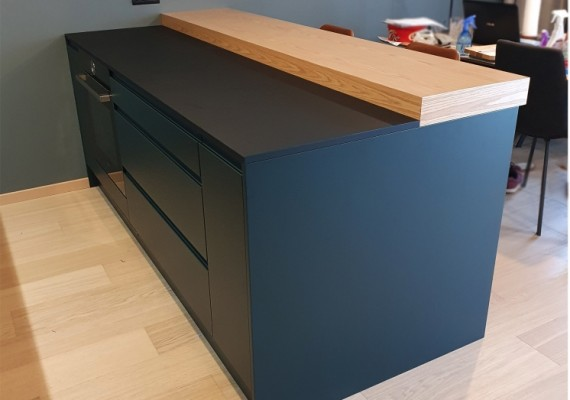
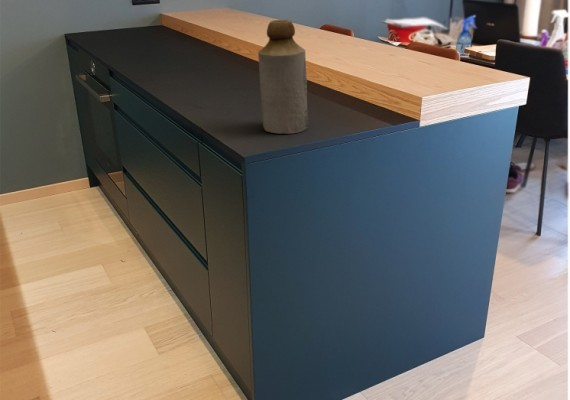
+ bottle (283, 75)
